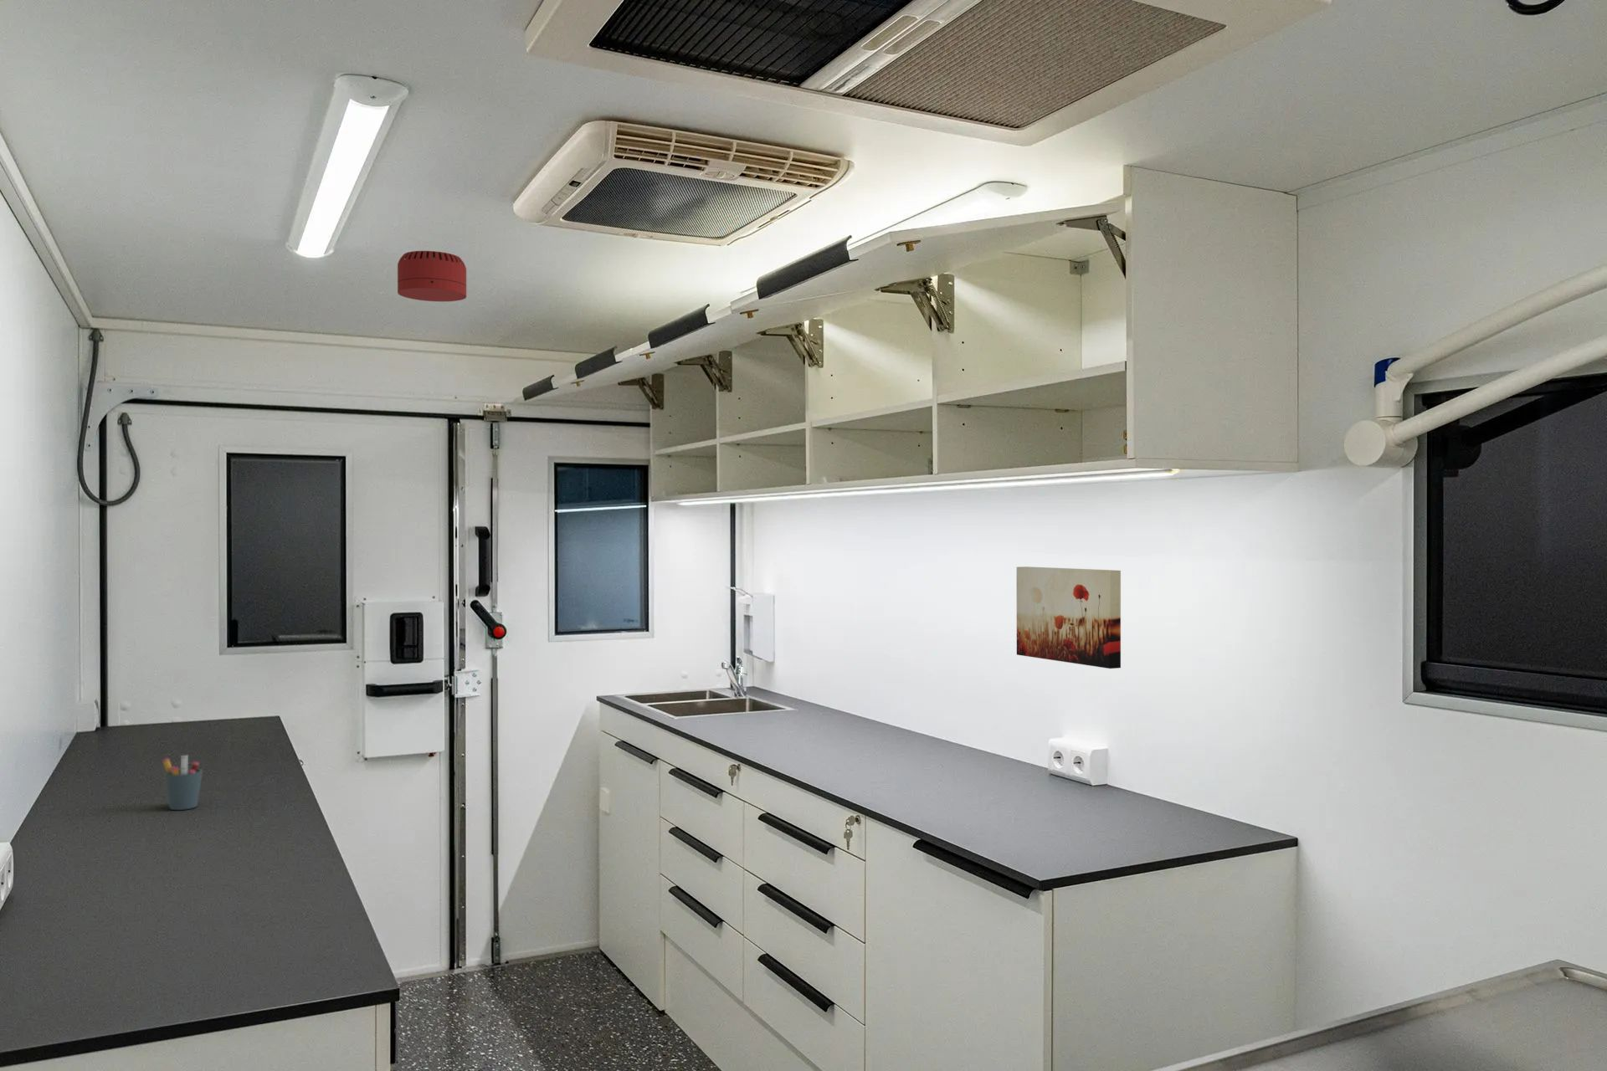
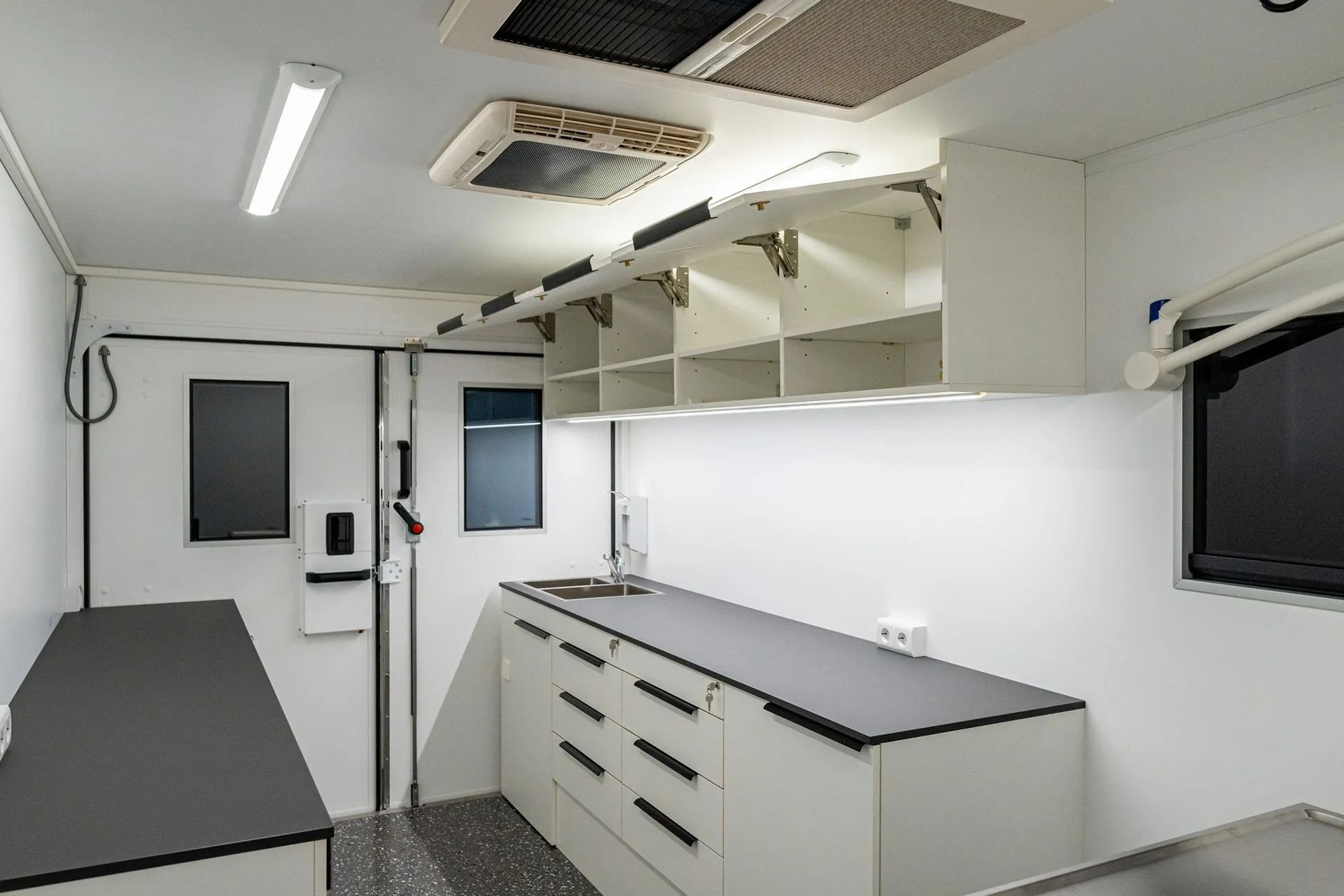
- wall art (1065, 614)
- smoke detector (432, 275)
- pen holder (183, 779)
